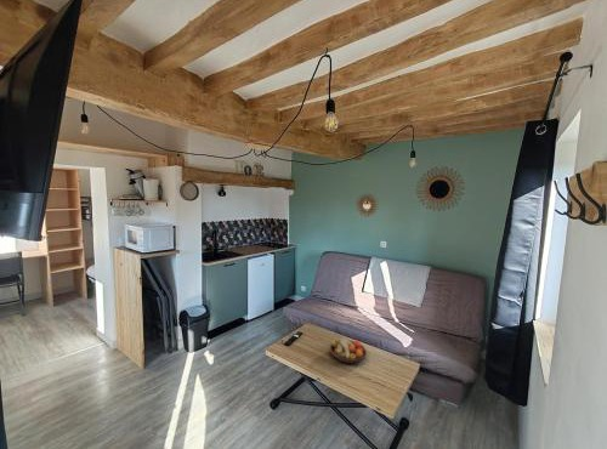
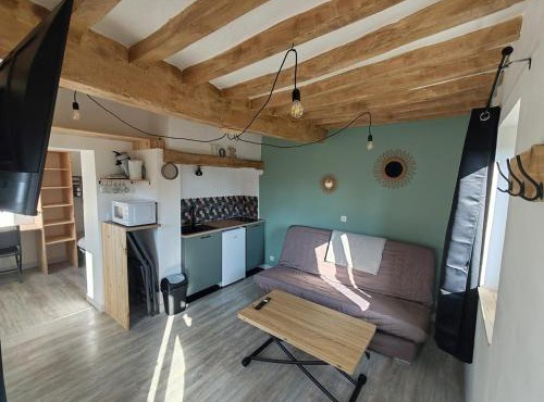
- fruit bowl (347, 347)
